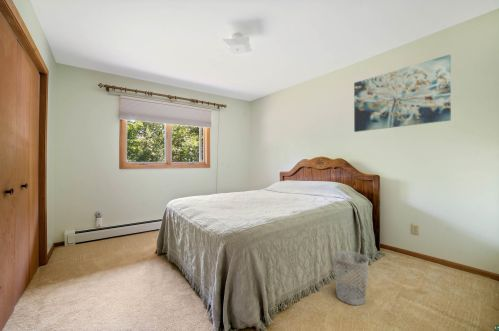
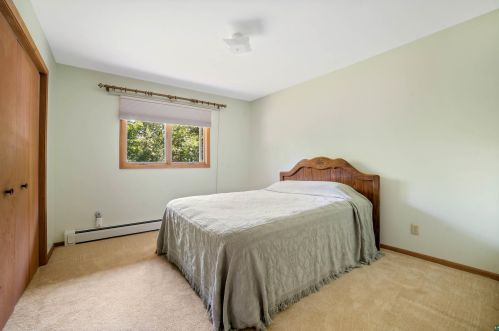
- wall art (395, 98)
- wastebasket (350, 277)
